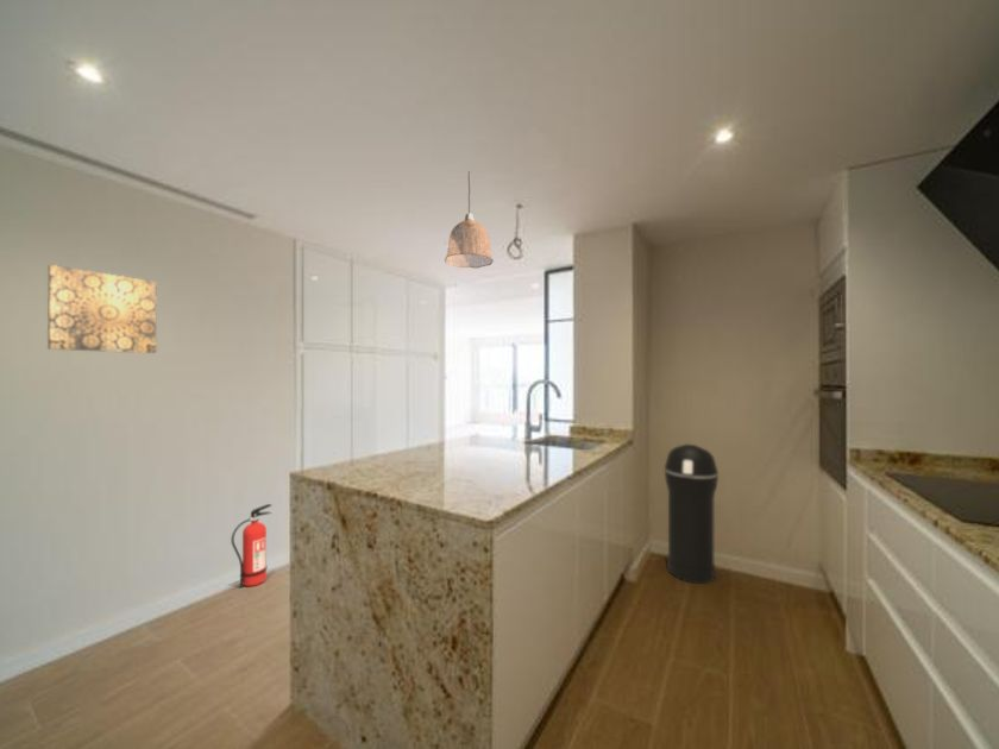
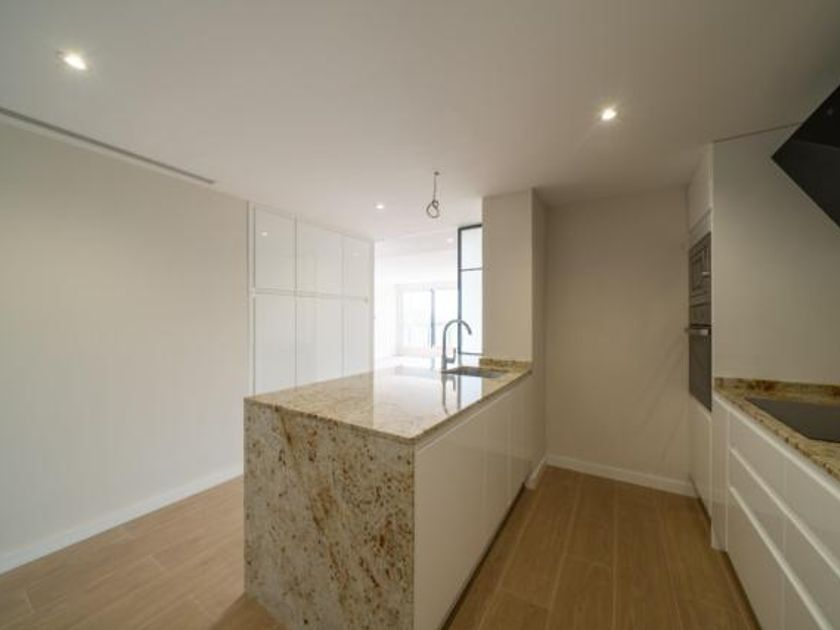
- trash can (690, 508)
- fire extinguisher (252, 546)
- pendant lamp (469, 216)
- wall art (106, 313)
